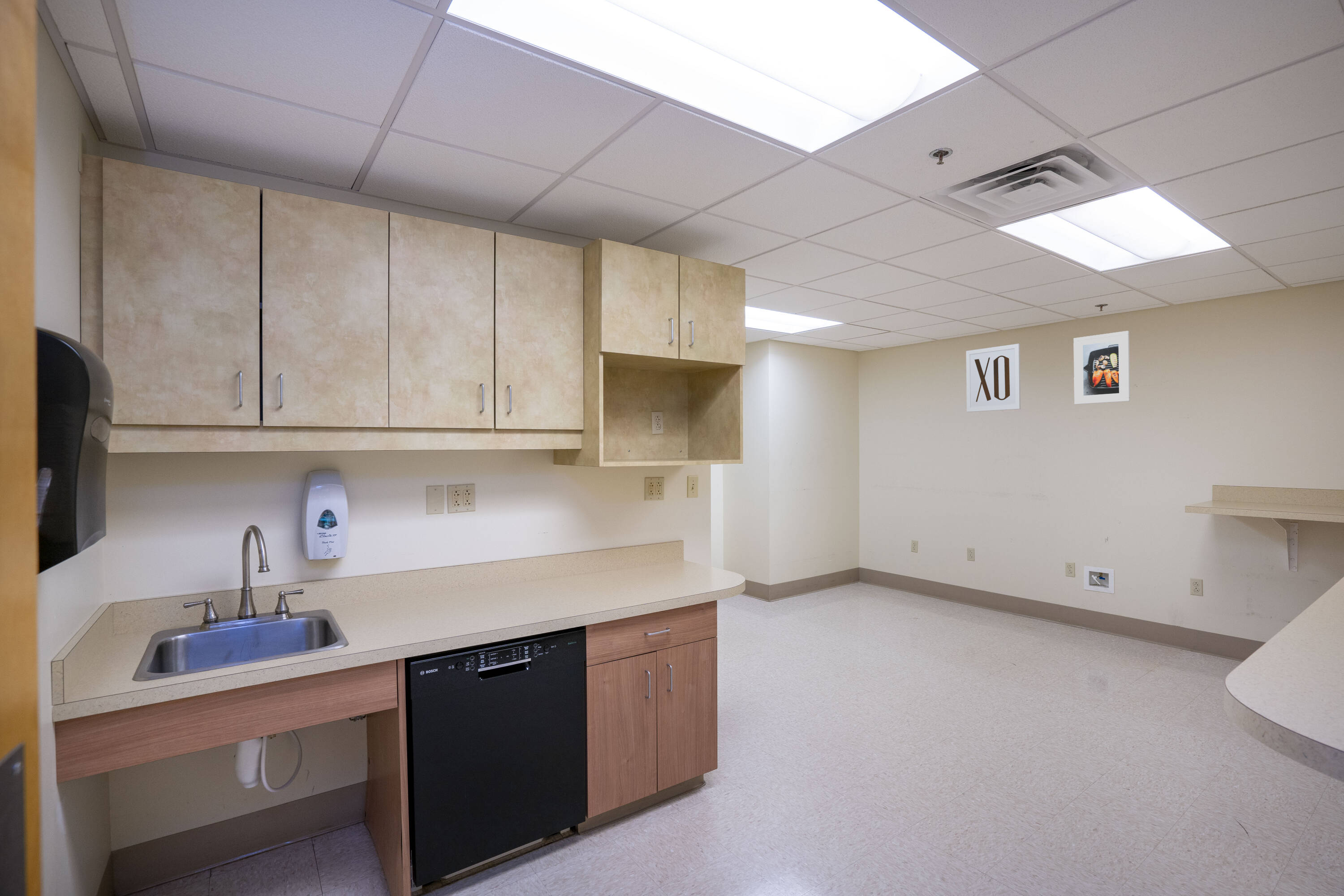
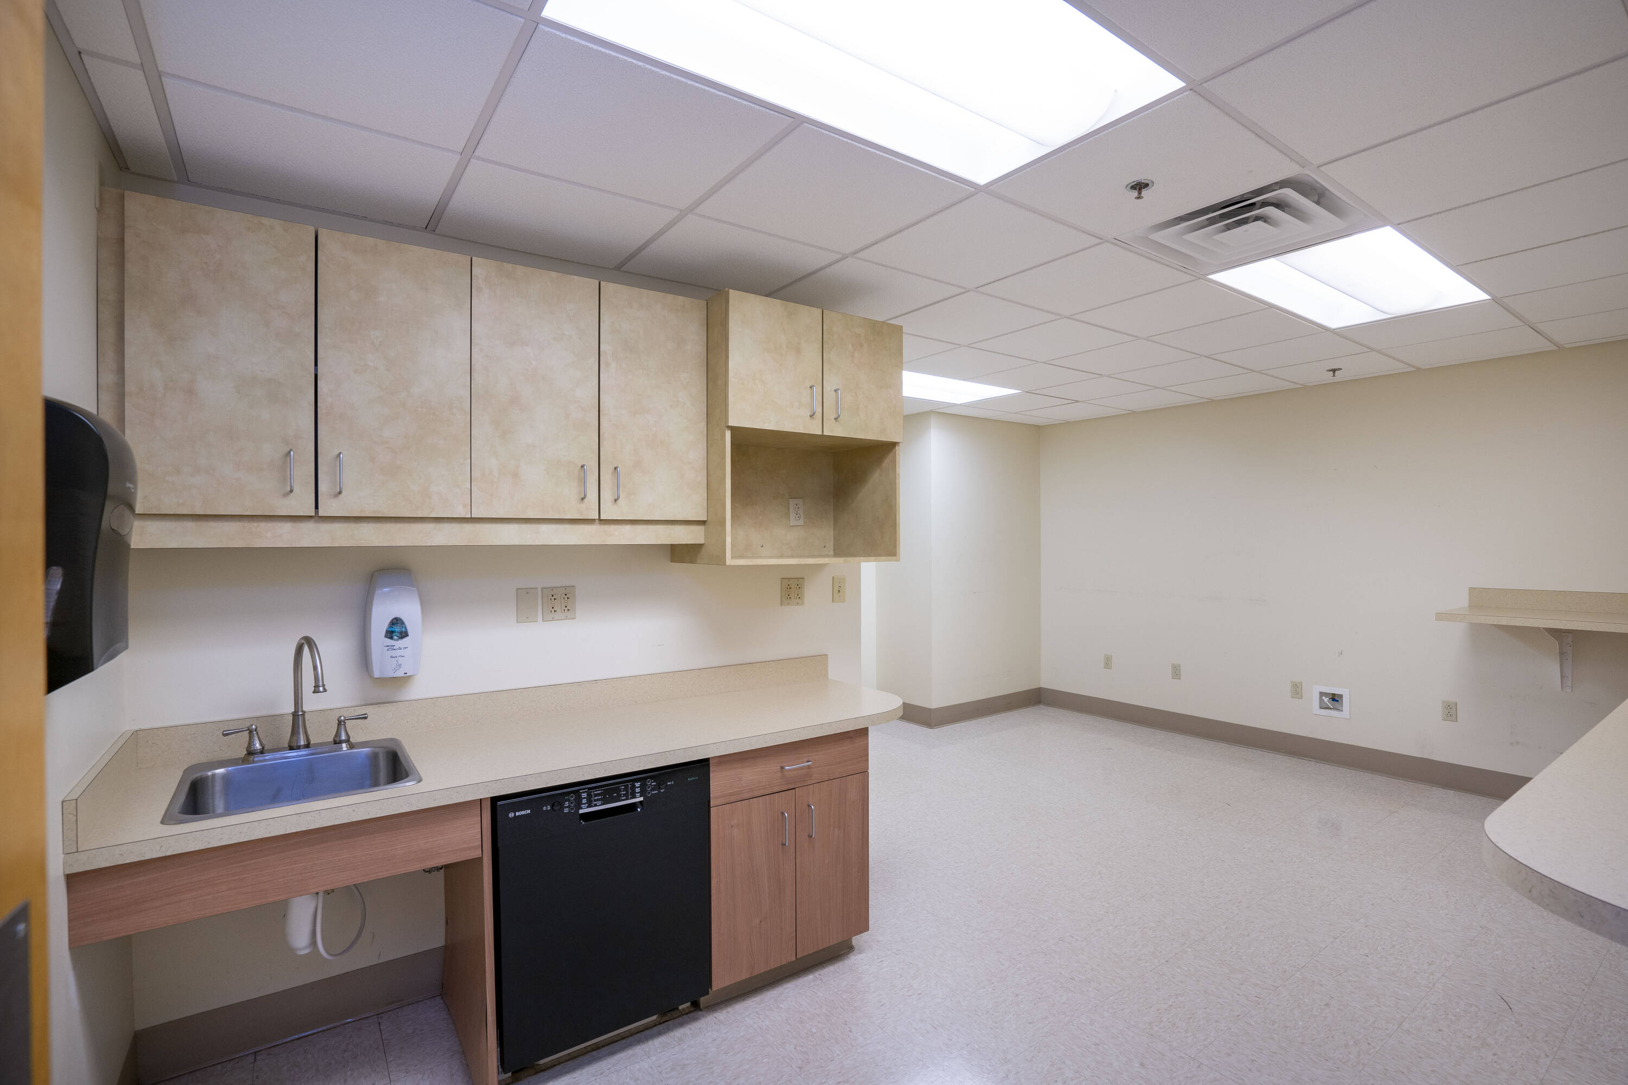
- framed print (1101, 369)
- wall art (992, 379)
